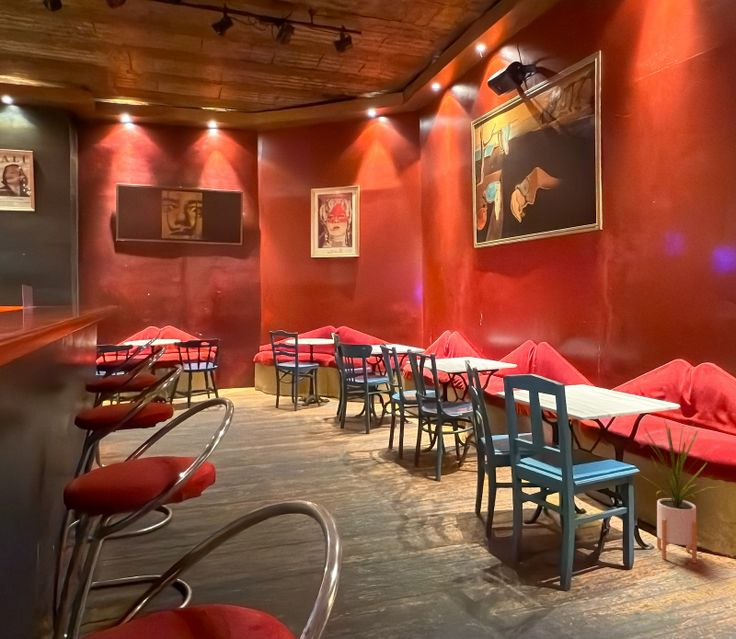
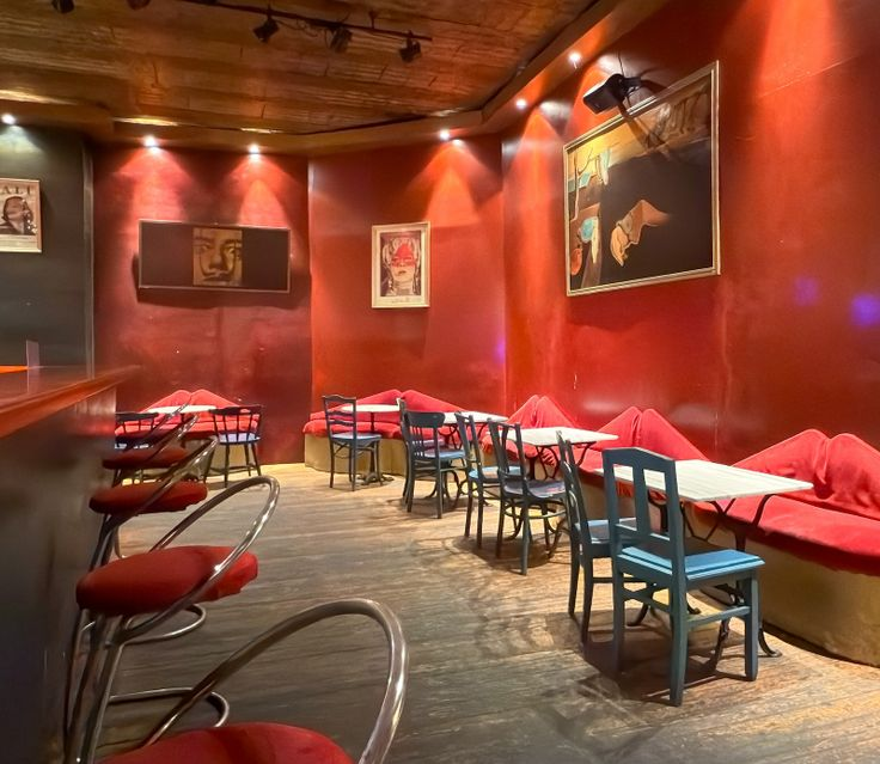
- house plant (679, 488)
